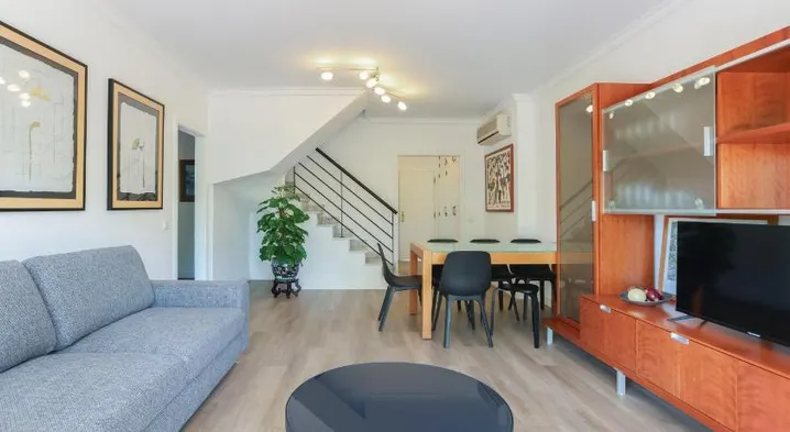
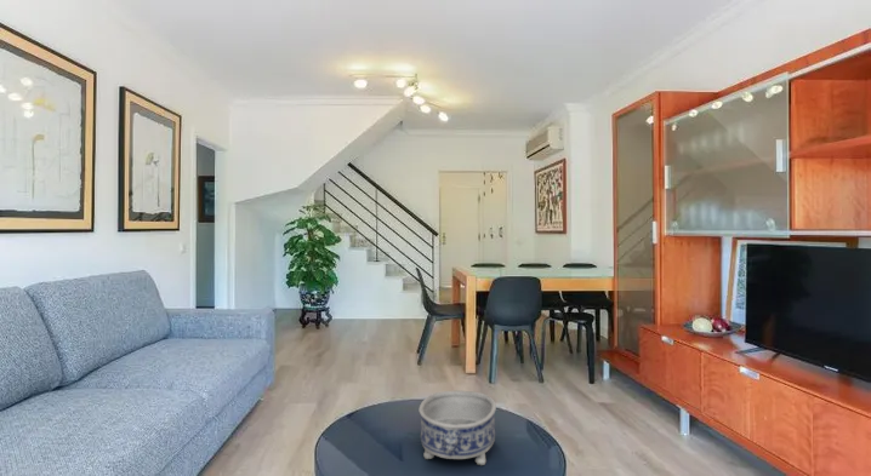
+ decorative bowl (457, 425)
